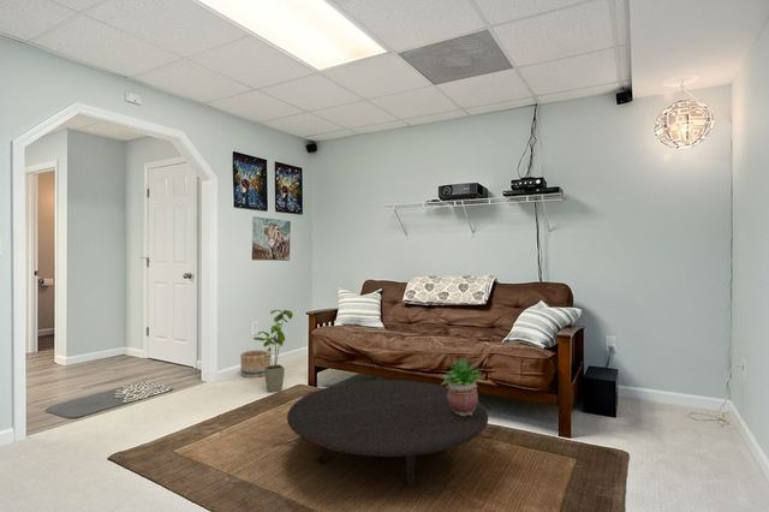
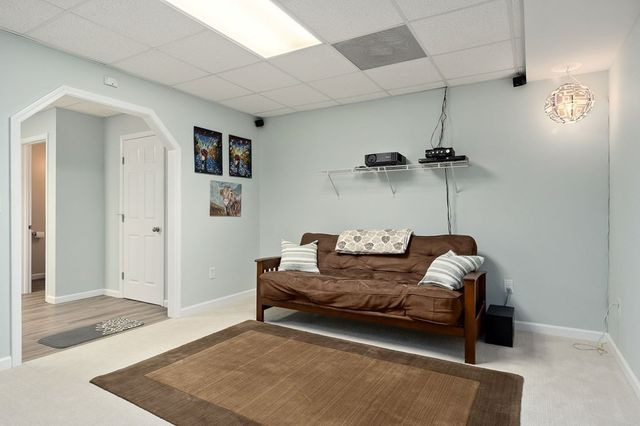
- house plant (275, 349)
- table (387, 429)
- basket (255, 363)
- potted plant (461, 385)
